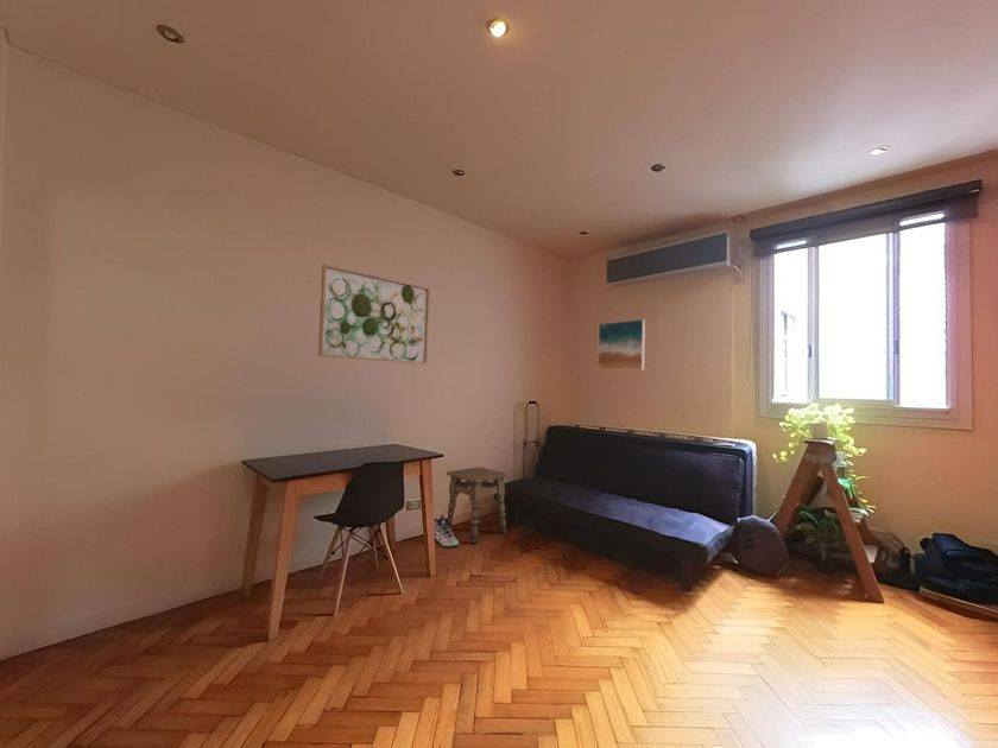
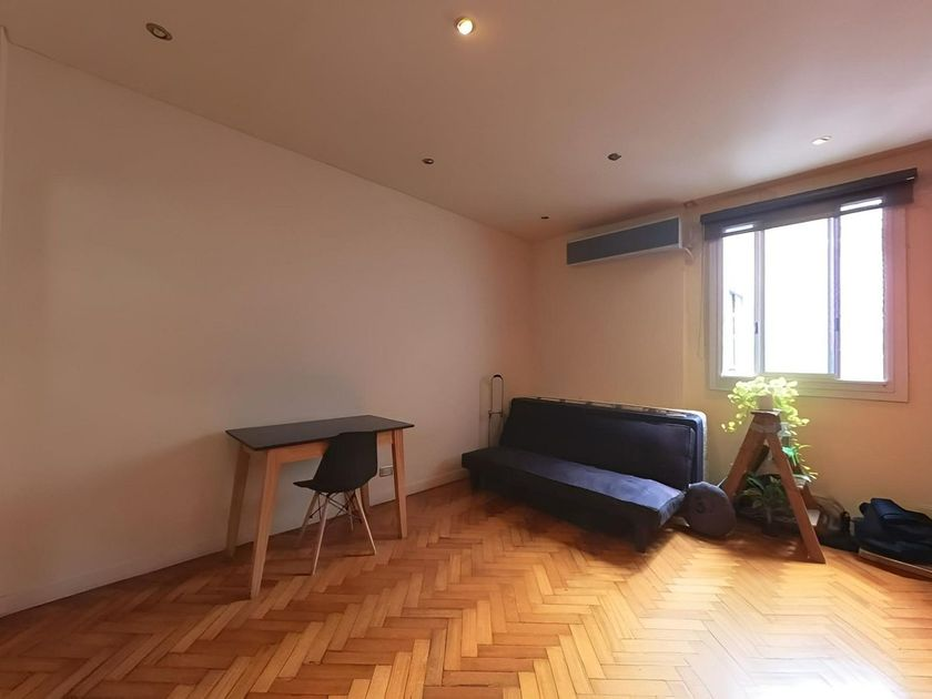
- side table (476, 502)
- sneaker (444, 528)
- wall art (379, 318)
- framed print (620, 346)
